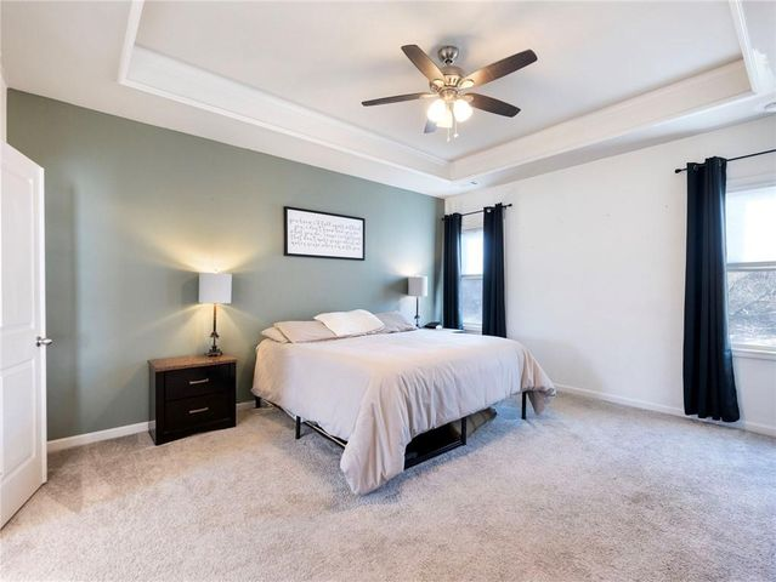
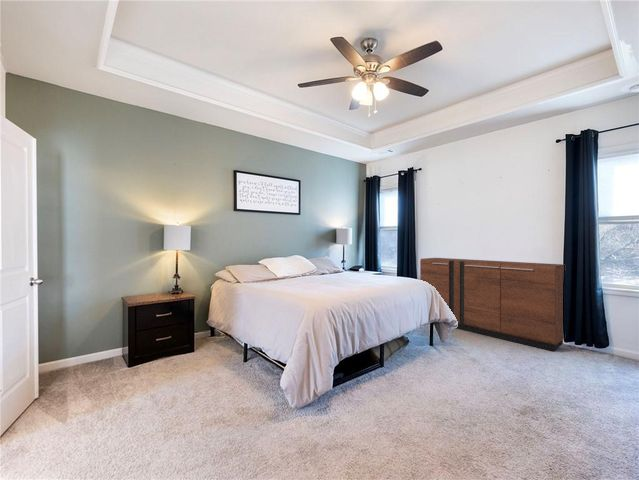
+ cabinet (483, 296)
